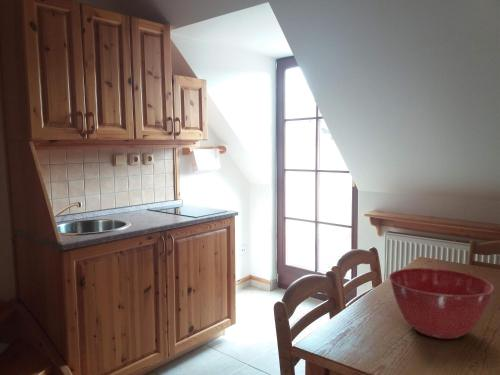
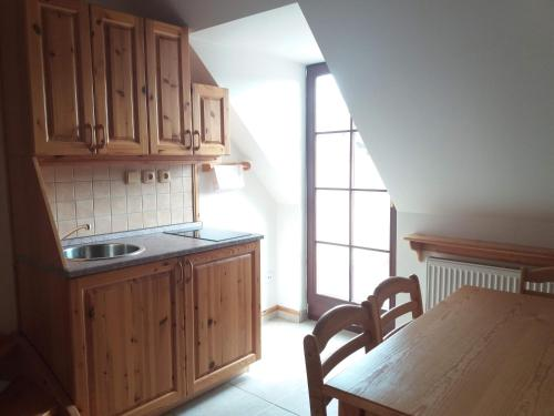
- mixing bowl (438, 304)
